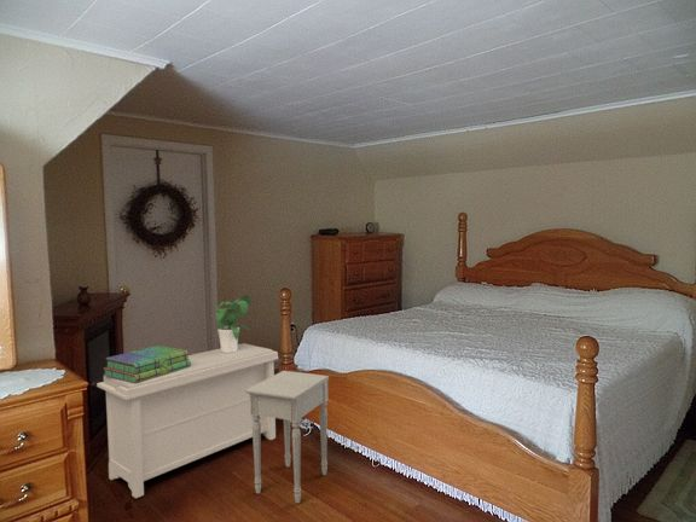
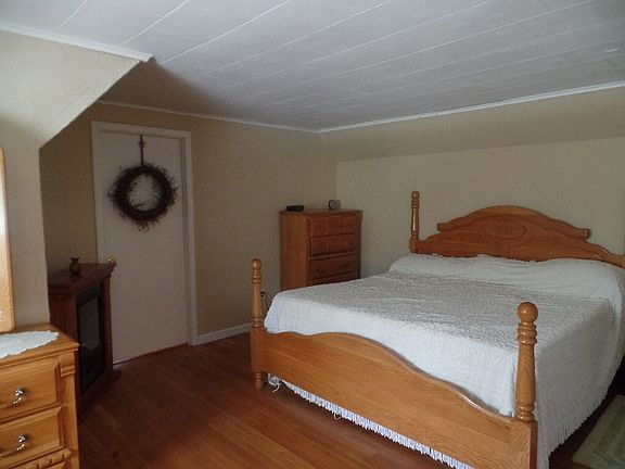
- stack of books (147, 362)
- potted plant (232, 323)
- bench (197, 408)
- nightstand (289, 433)
